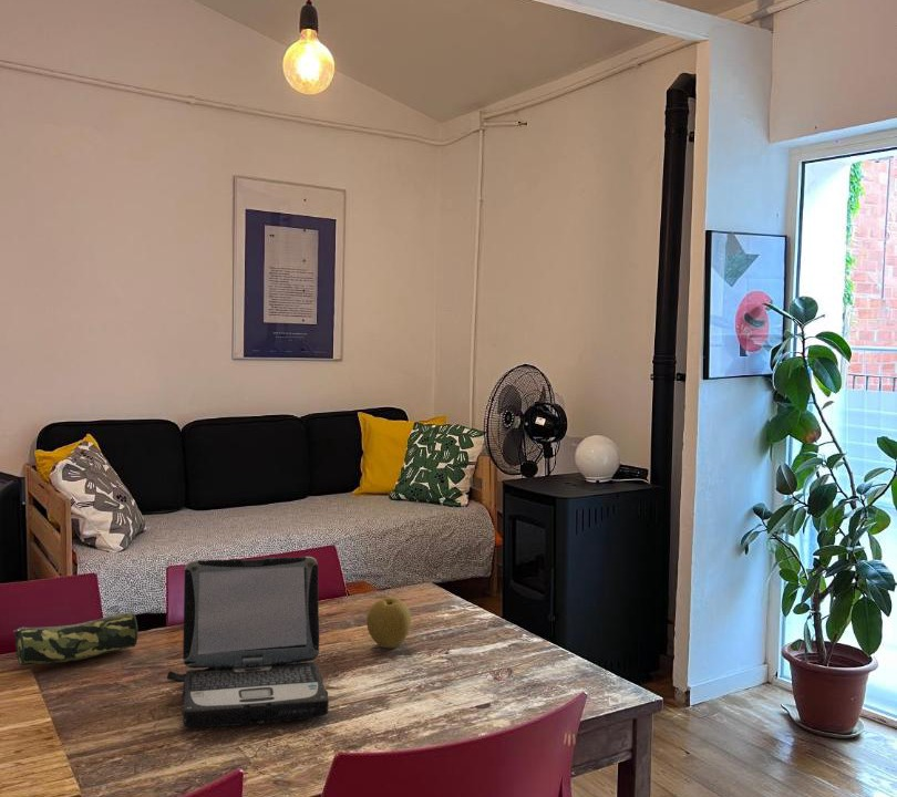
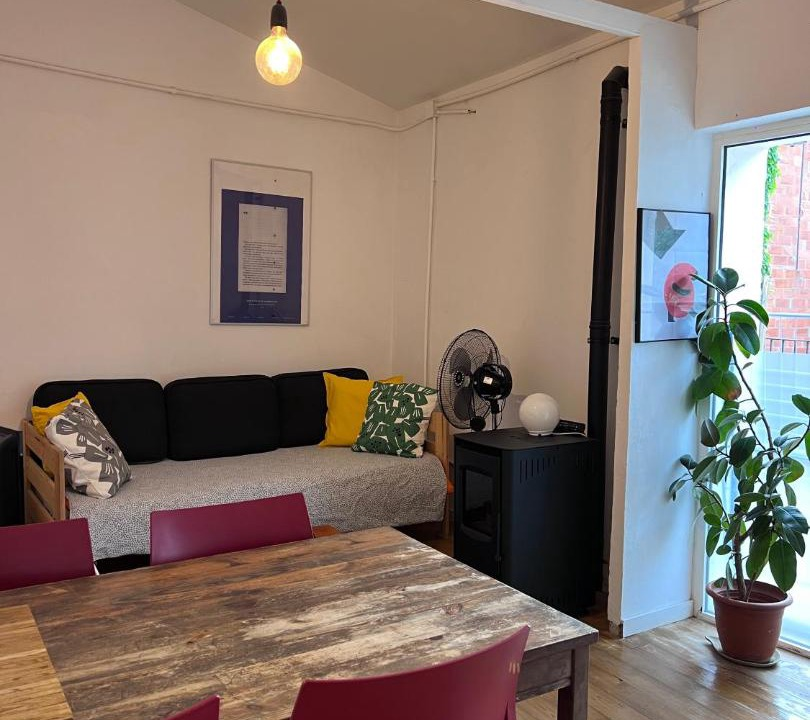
- laptop (251, 633)
- pencil case (74, 639)
- fruit (389, 622)
